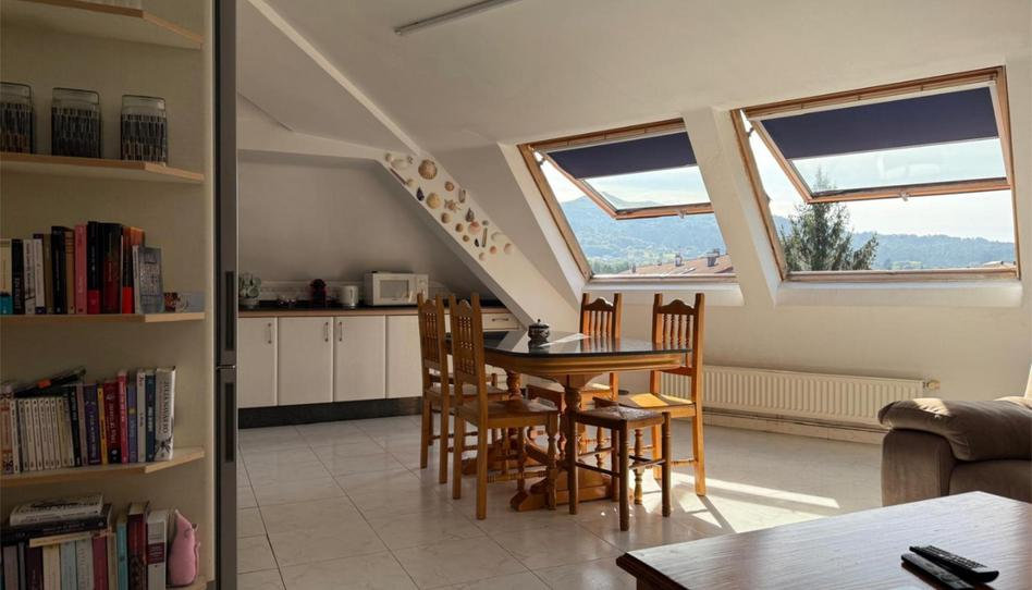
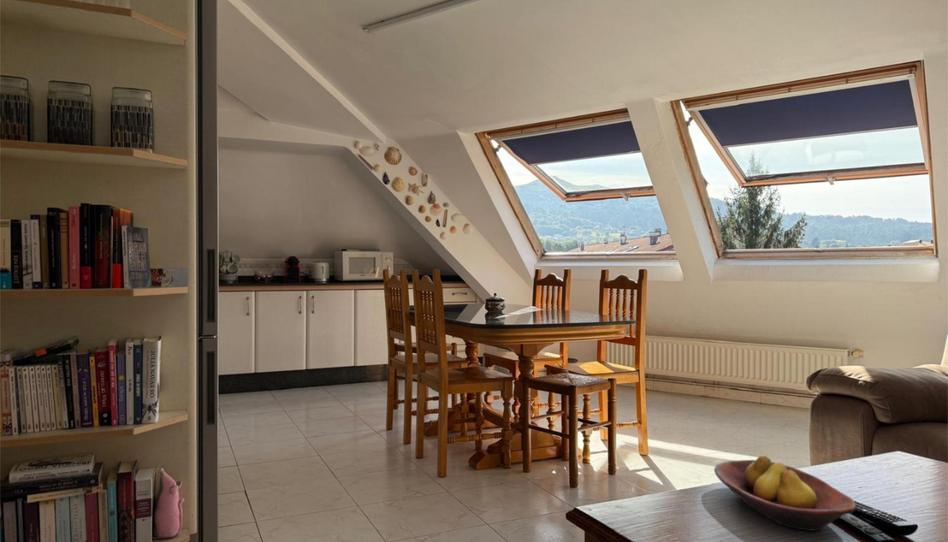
+ fruit bowl (779, 485)
